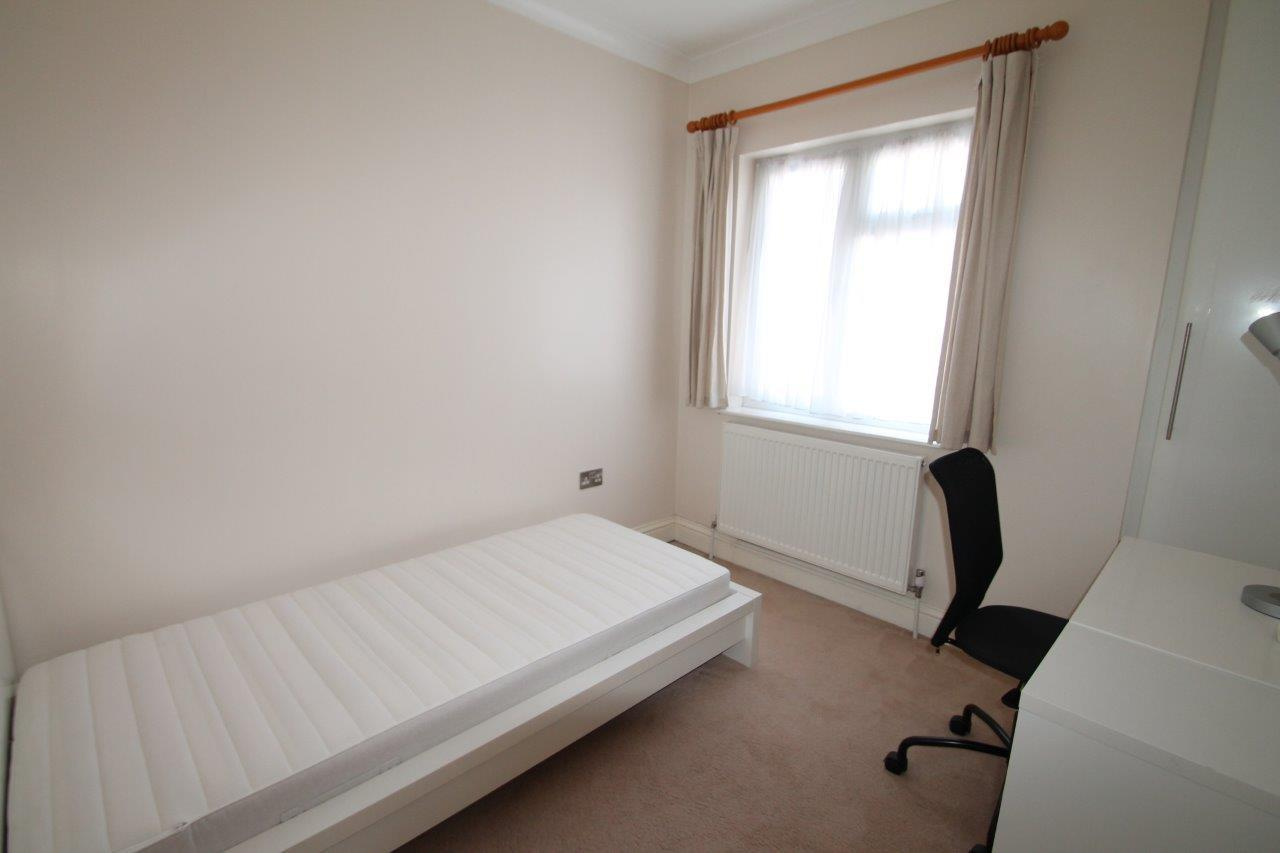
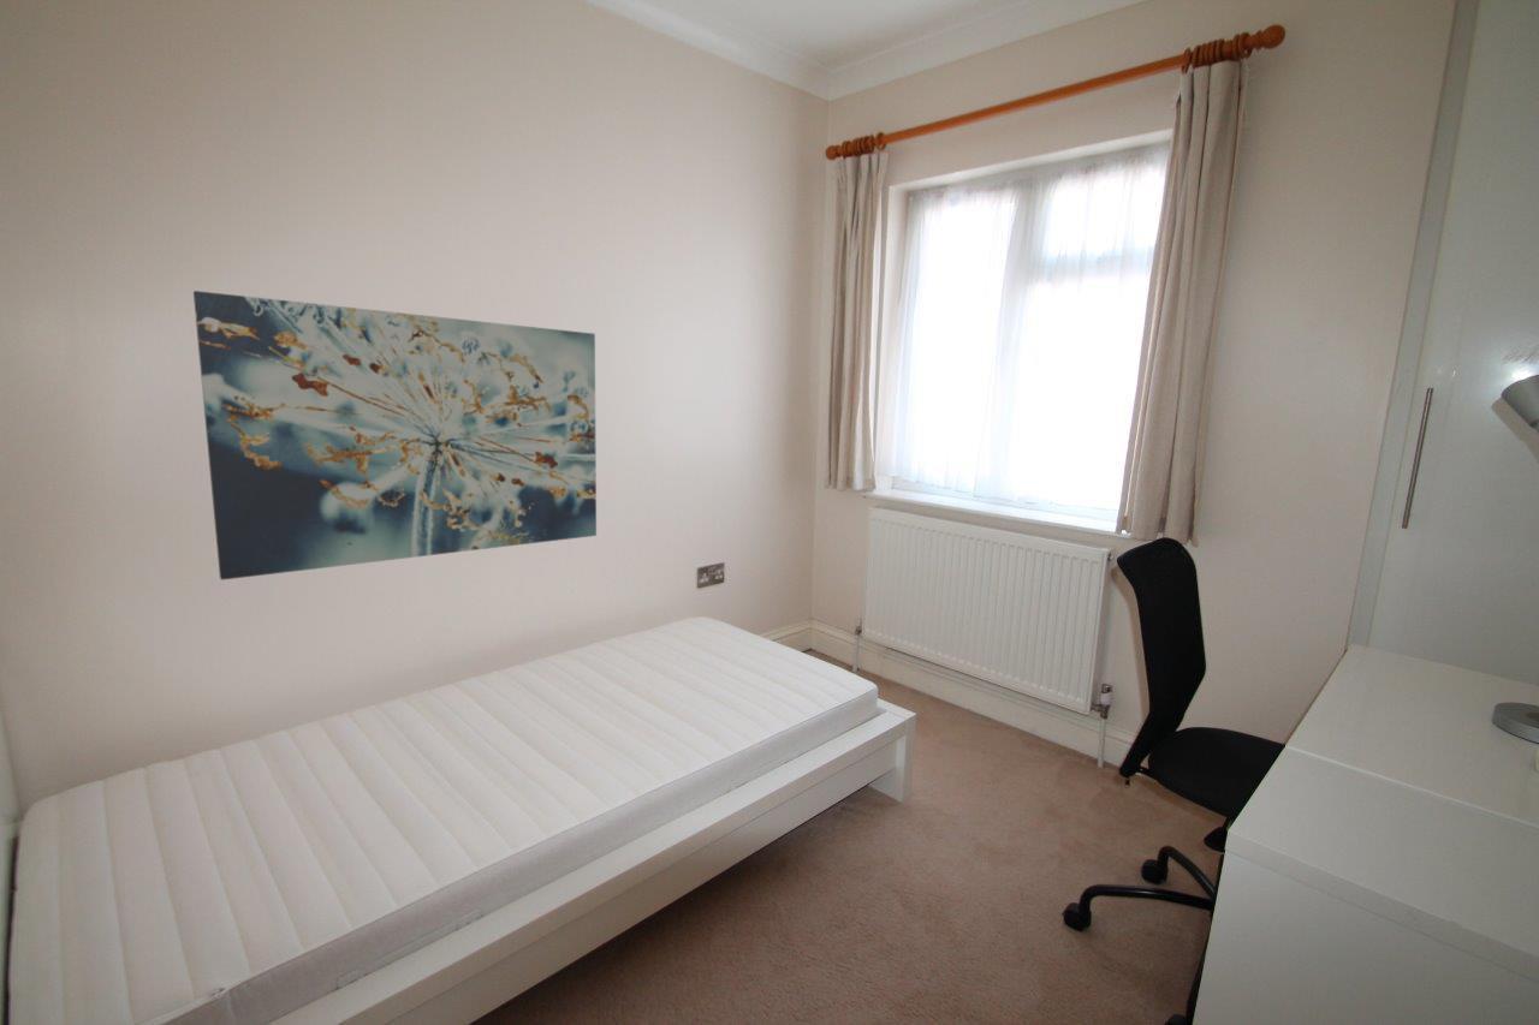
+ wall art (434, 437)
